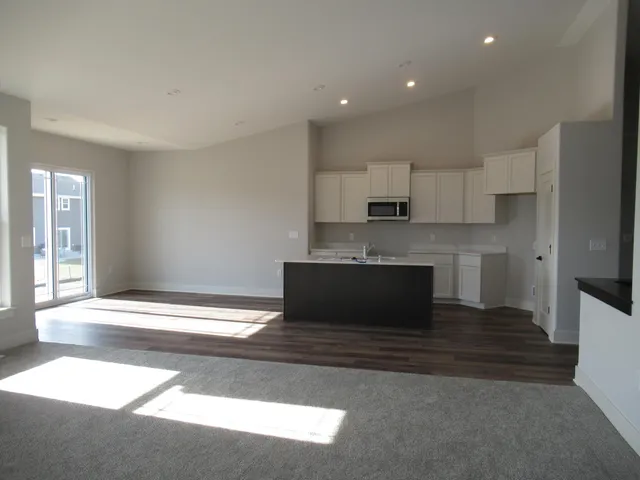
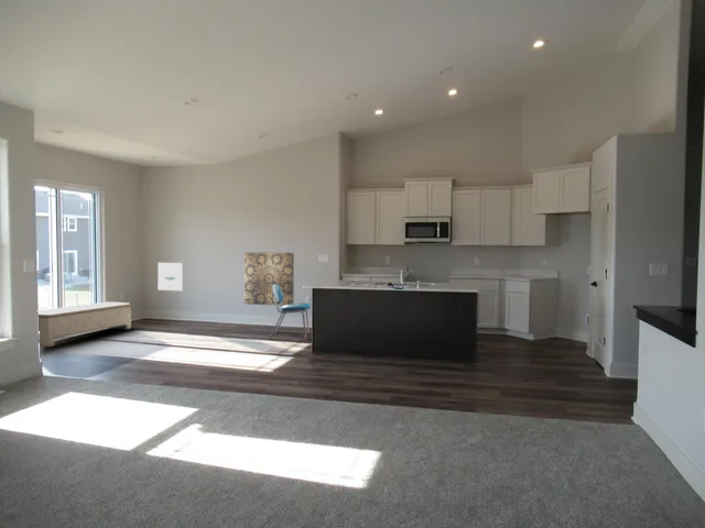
+ bench (82, 321)
+ dining chair (290, 308)
+ wall art (170, 276)
+ wall art (269, 278)
